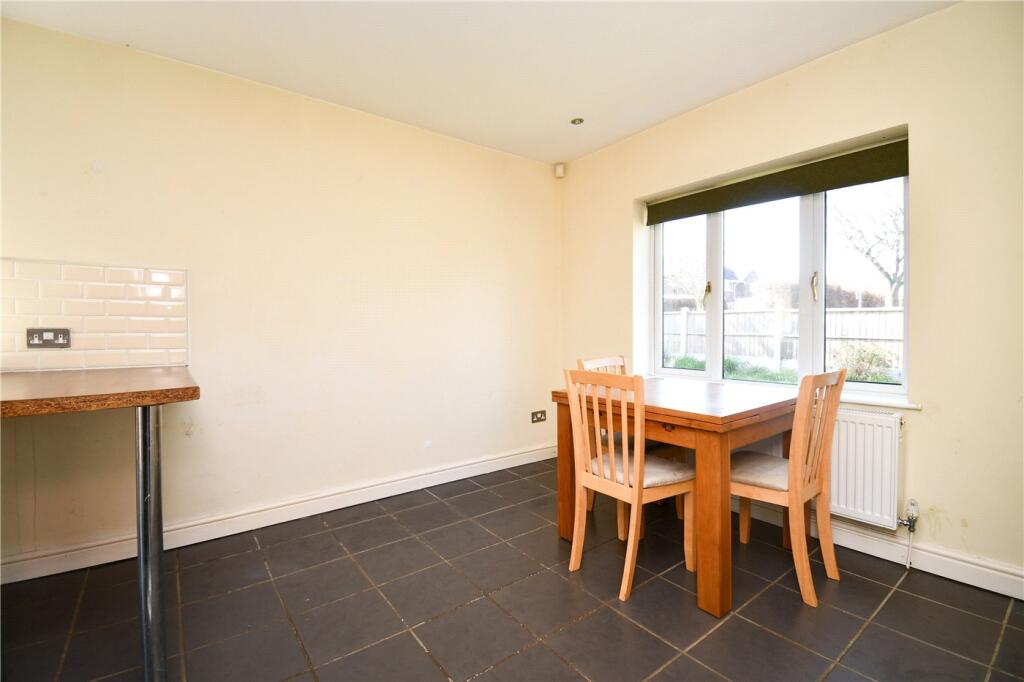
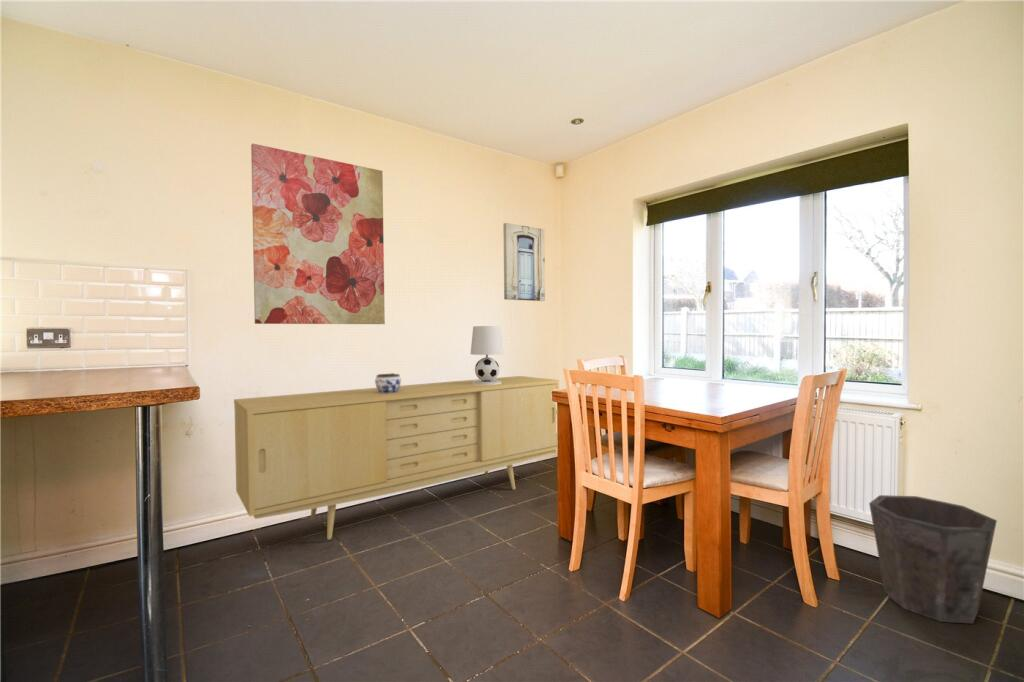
+ wall art (524, 263)
+ waste bin (929, 556)
+ wall art (323, 241)
+ table lamp (487, 354)
+ sideboard (420, 446)
+ jar (388, 382)
